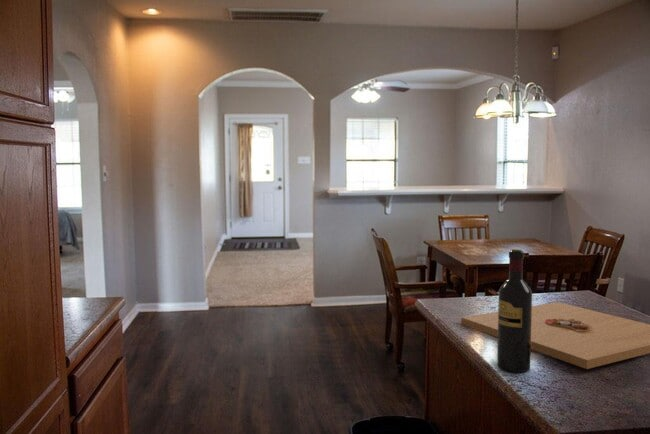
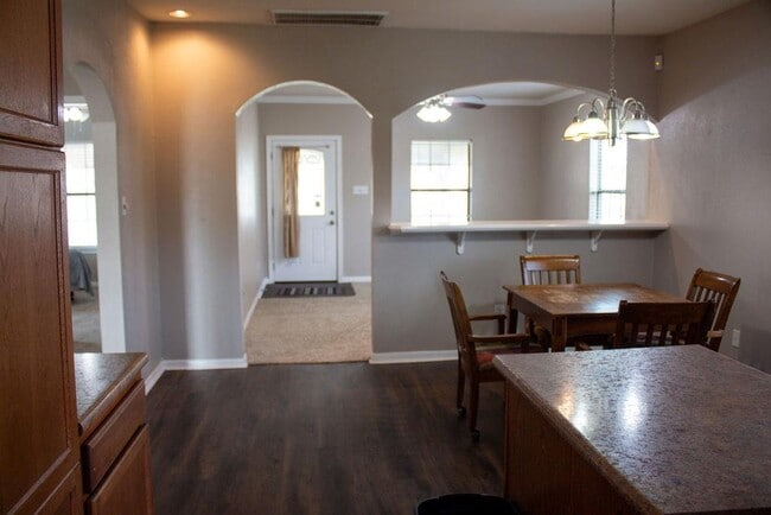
- platter (569, 326)
- wine bottle (514, 308)
